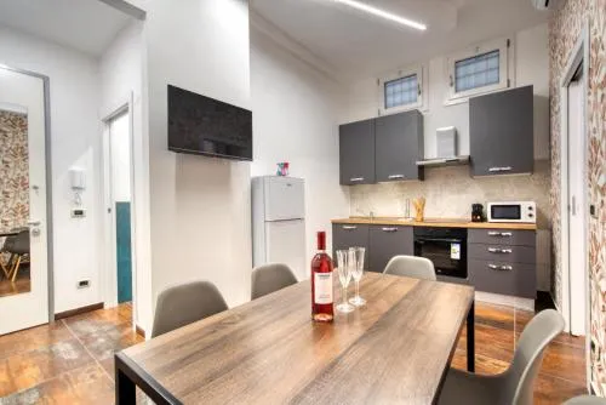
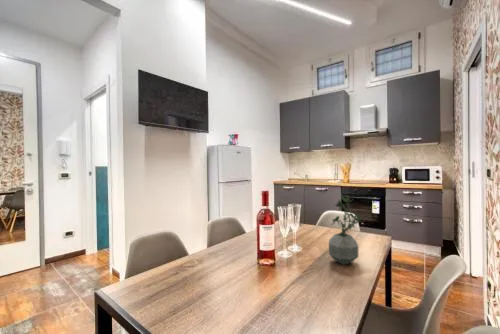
+ potted plant (346, 228)
